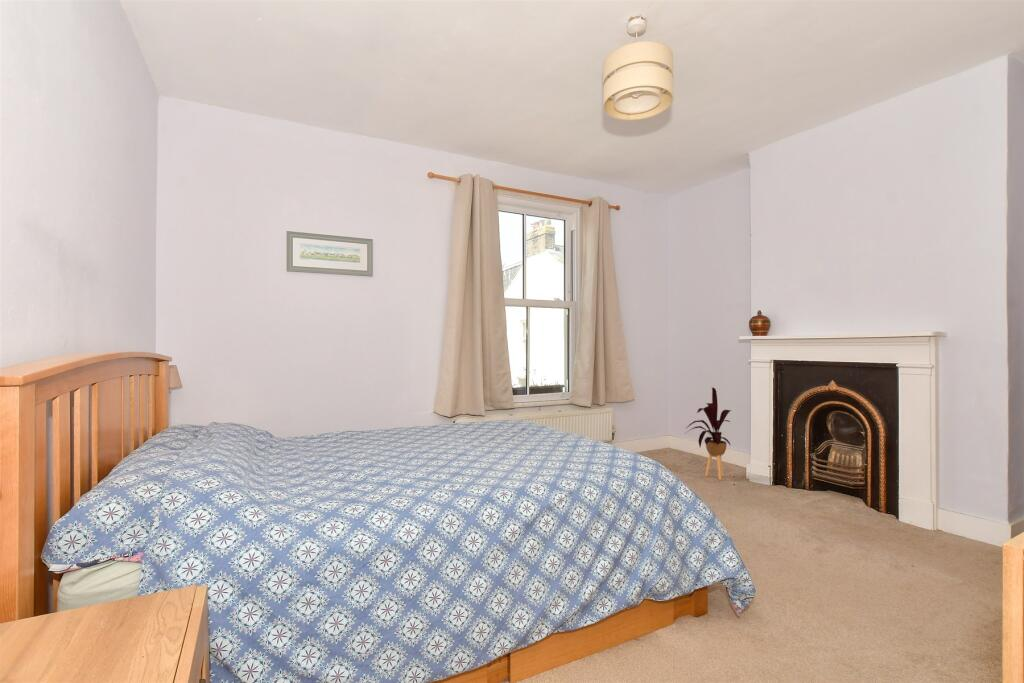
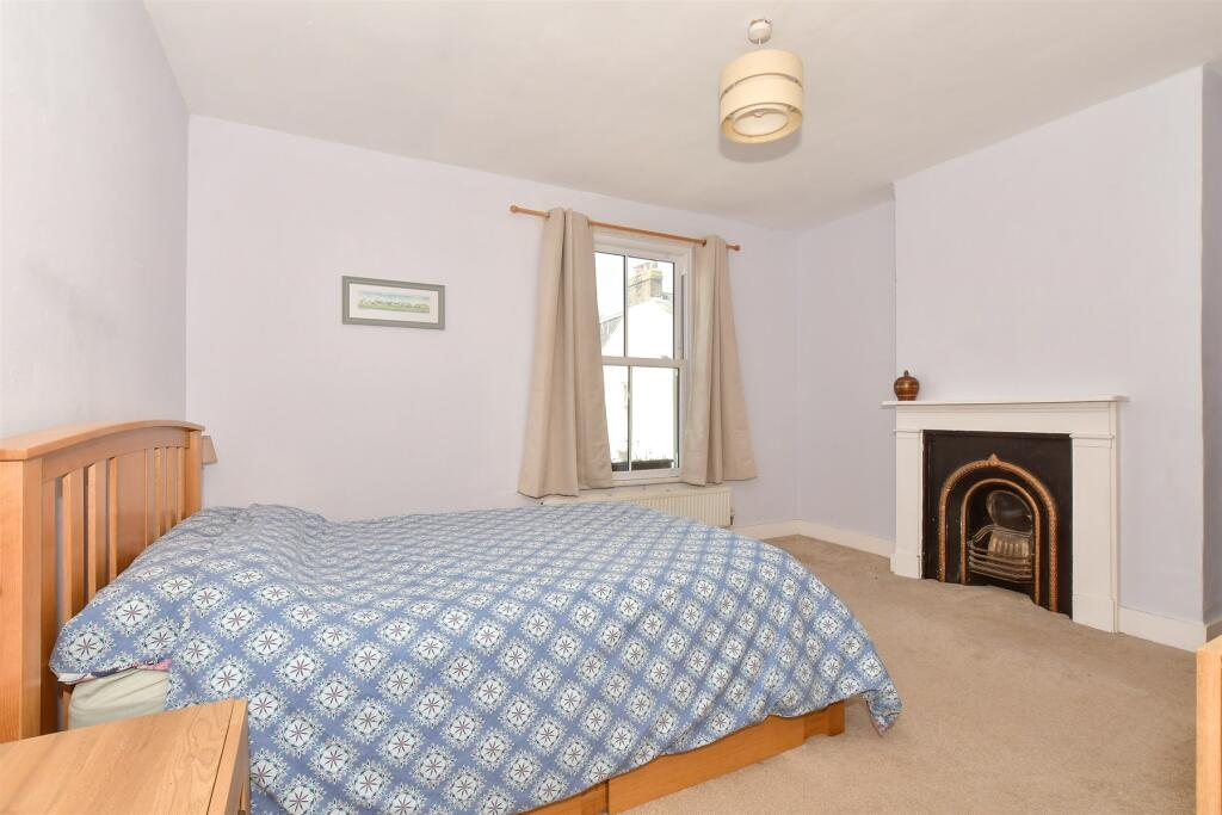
- house plant (710, 431)
